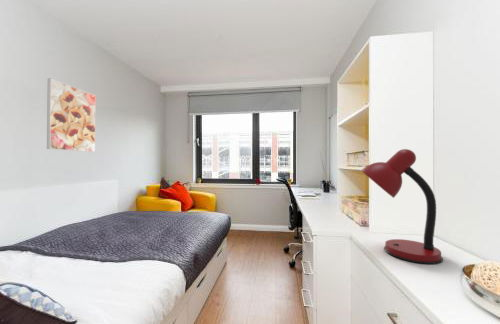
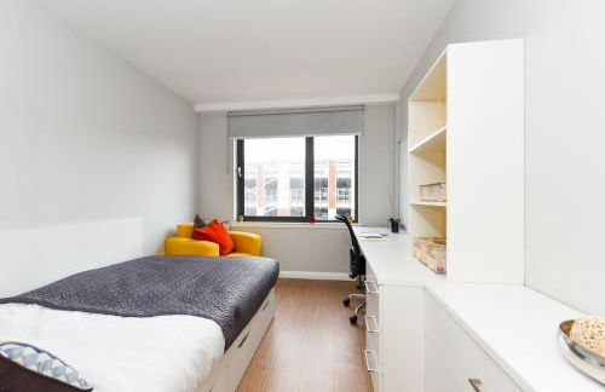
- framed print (73, 119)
- desk lamp (394, 196)
